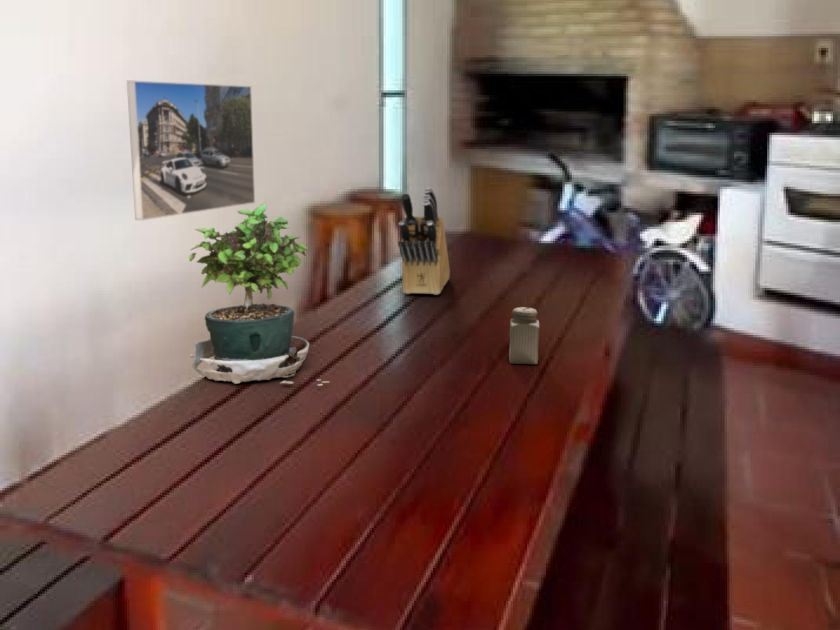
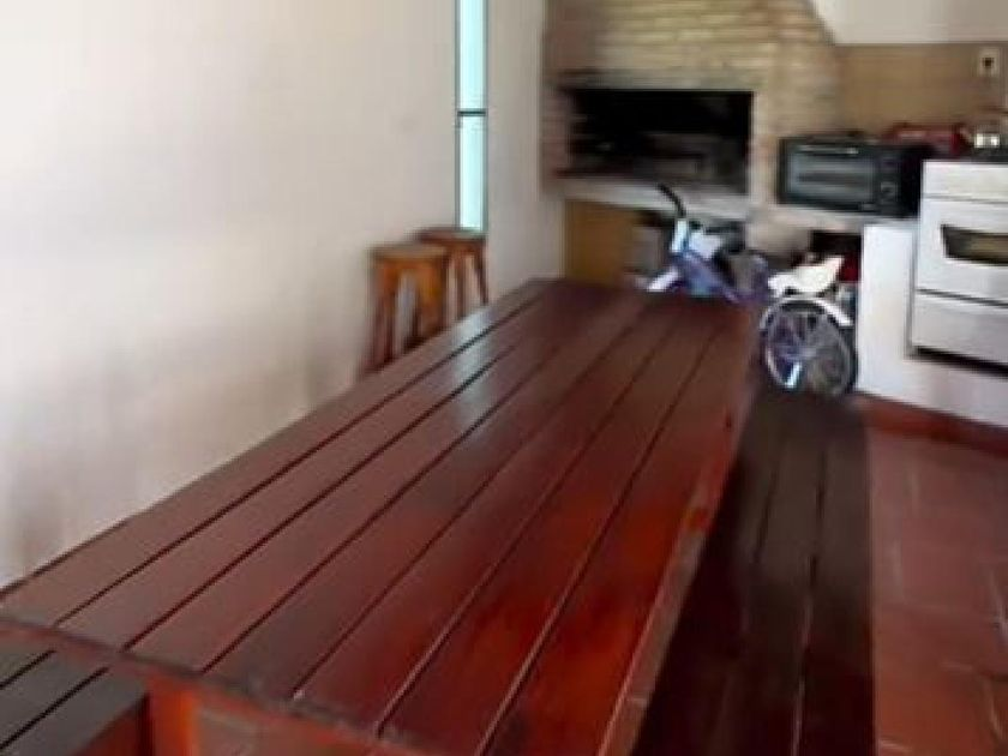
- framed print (197, 148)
- salt shaker (524, 334)
- potted plant (258, 288)
- knife block (424, 237)
